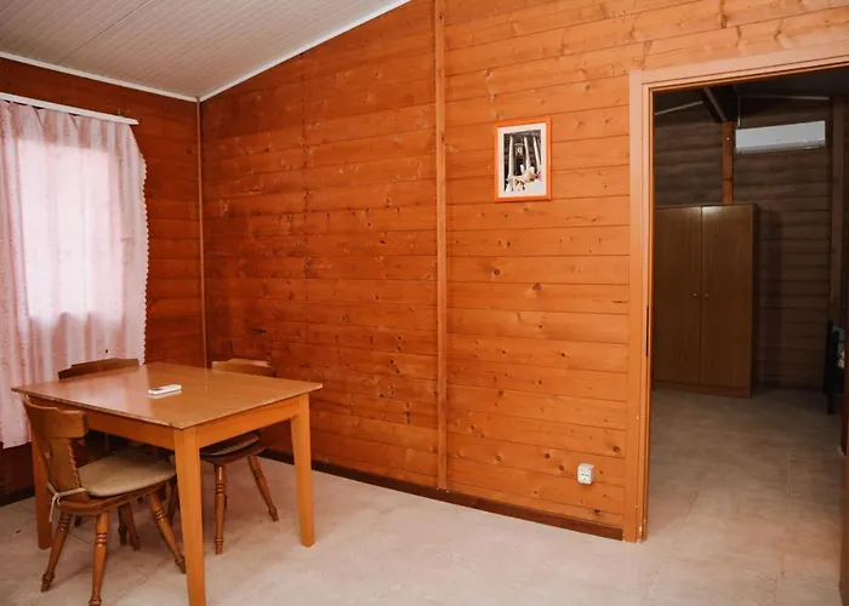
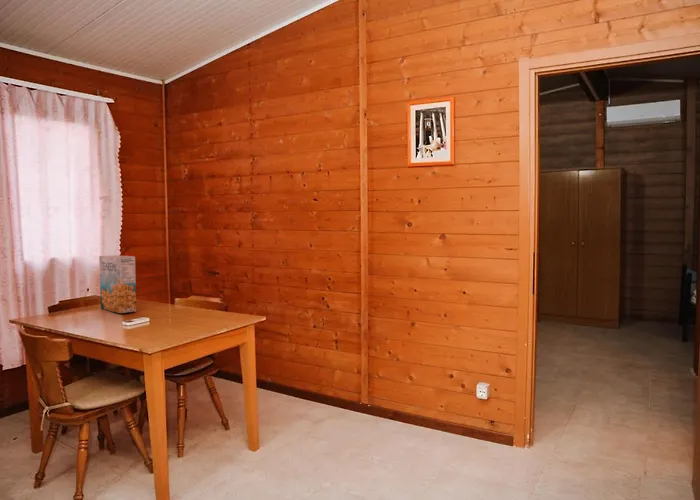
+ cereal box (117, 283)
